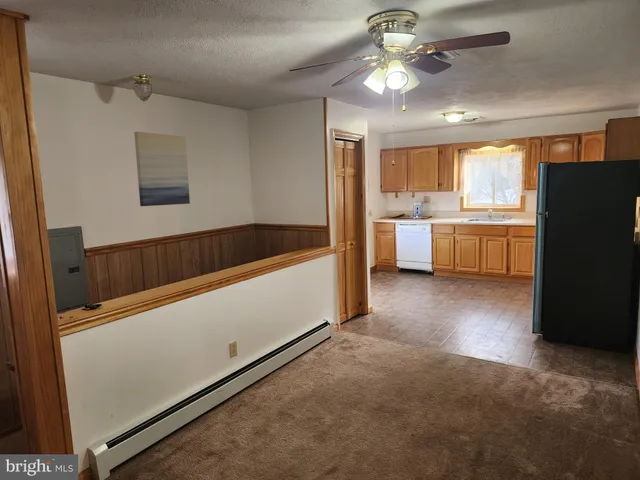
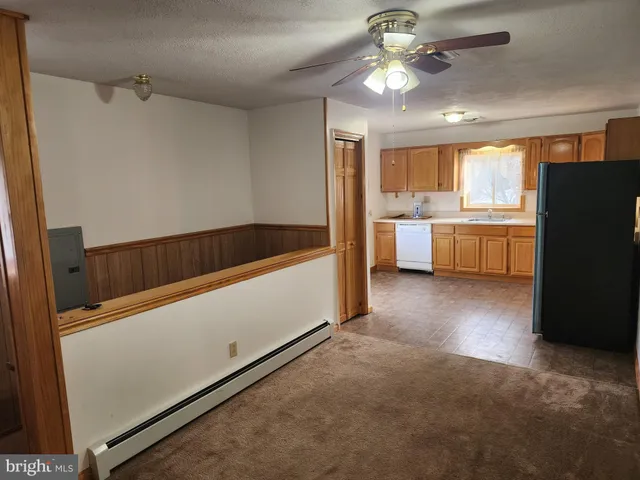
- wall art (163, 170)
